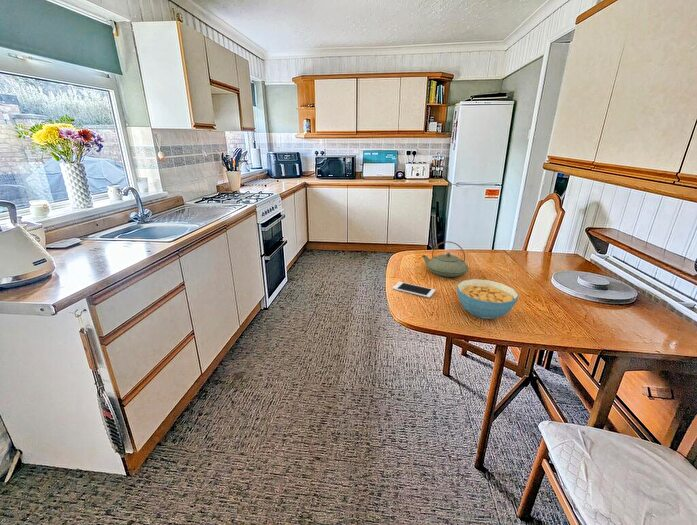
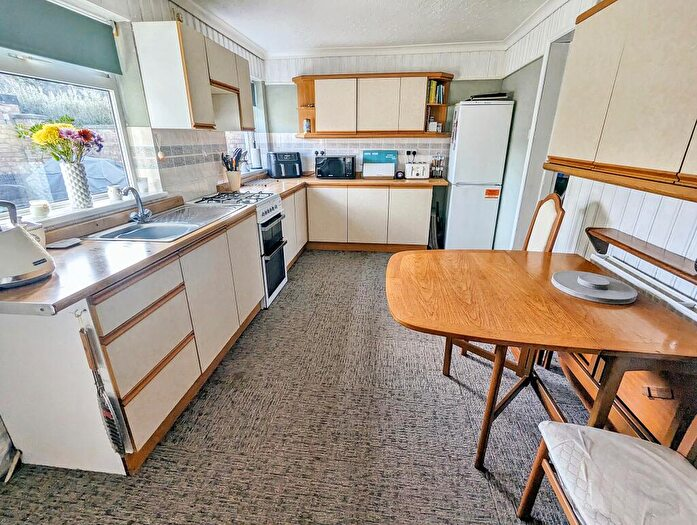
- cereal bowl (484, 302)
- cell phone (413, 289)
- teapot (445, 257)
